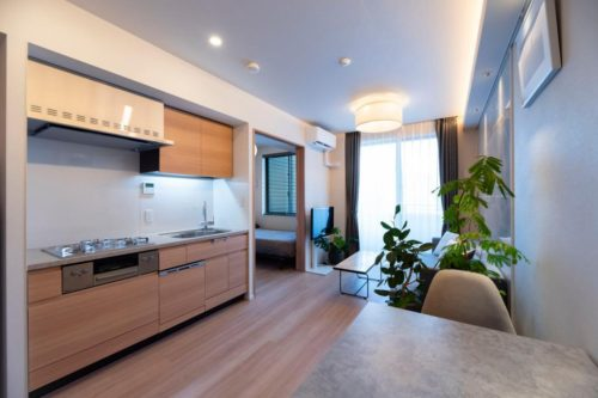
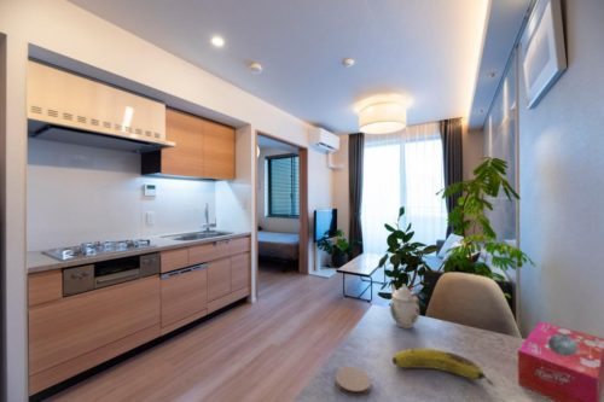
+ coaster (353, 380)
+ tissue box (563, 360)
+ fruit (437, 367)
+ teapot (403, 303)
